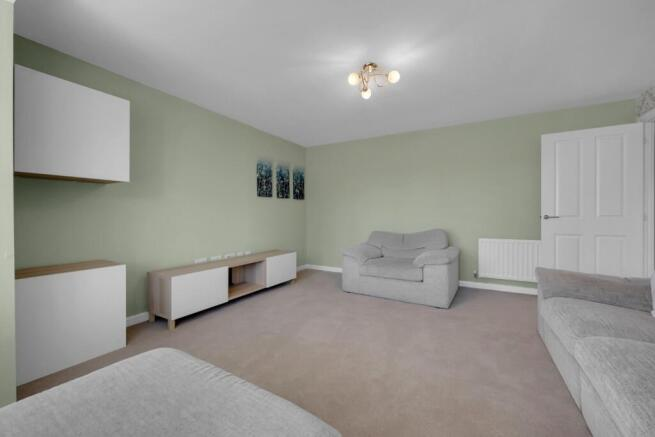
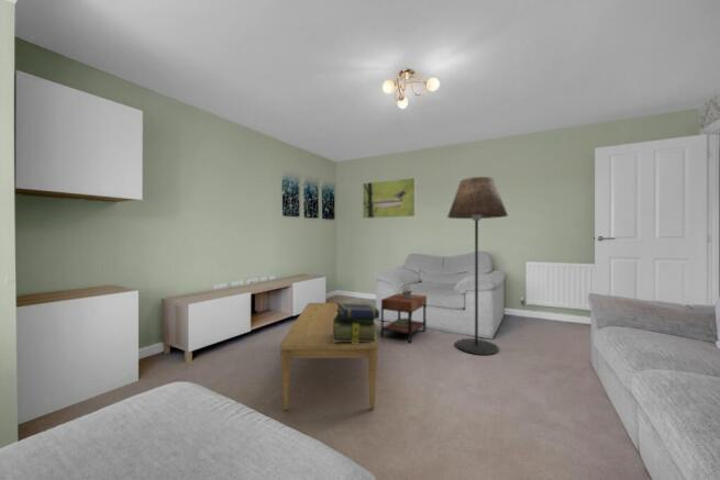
+ coffee table (334, 343)
+ stack of books (355, 320)
+ floor lamp (476, 263)
+ side table (403, 309)
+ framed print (388, 199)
